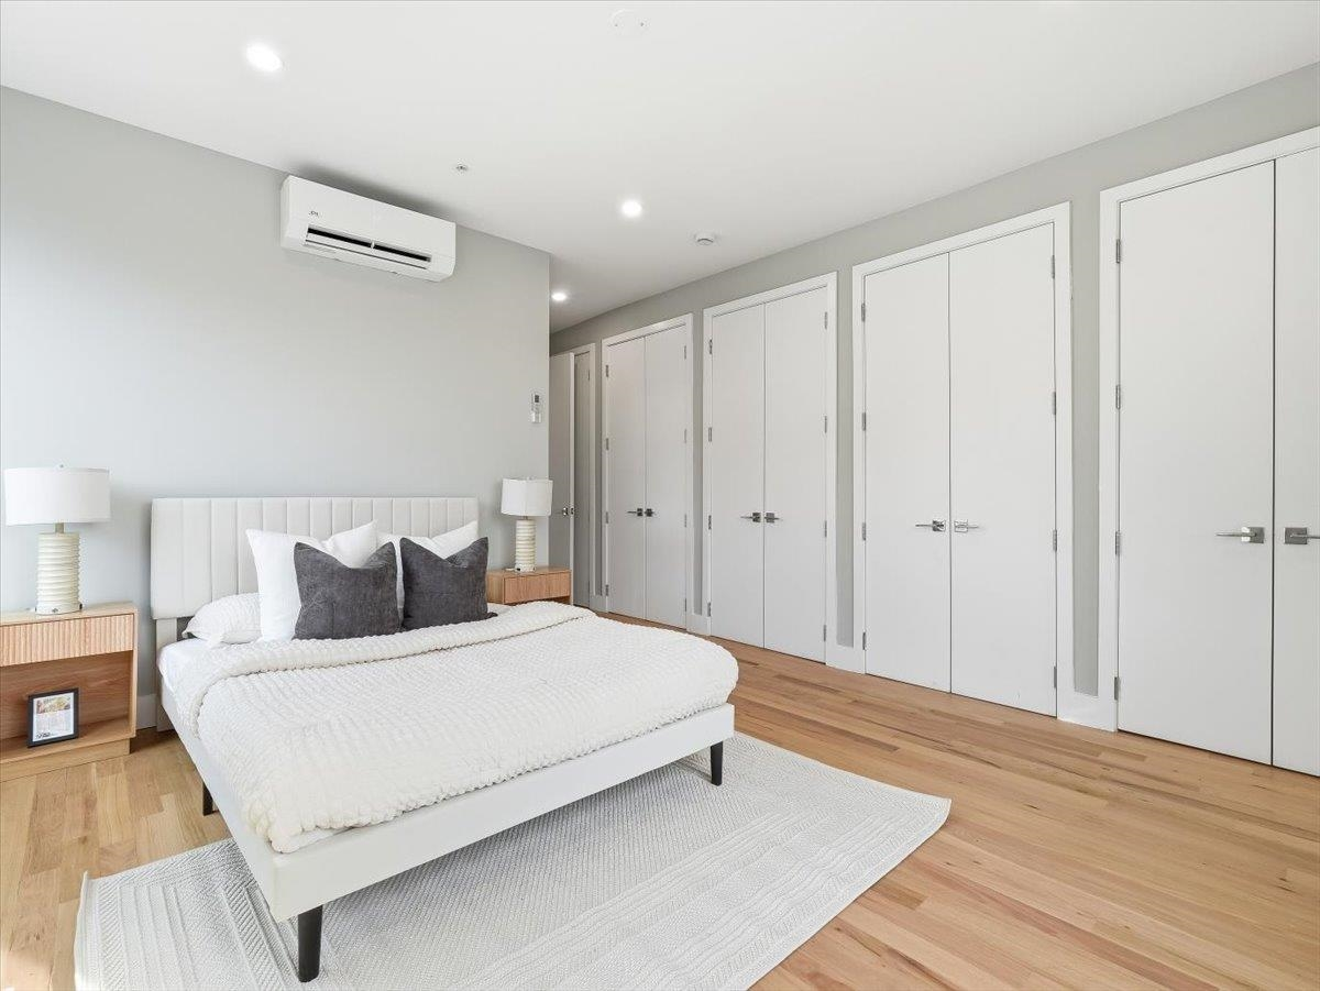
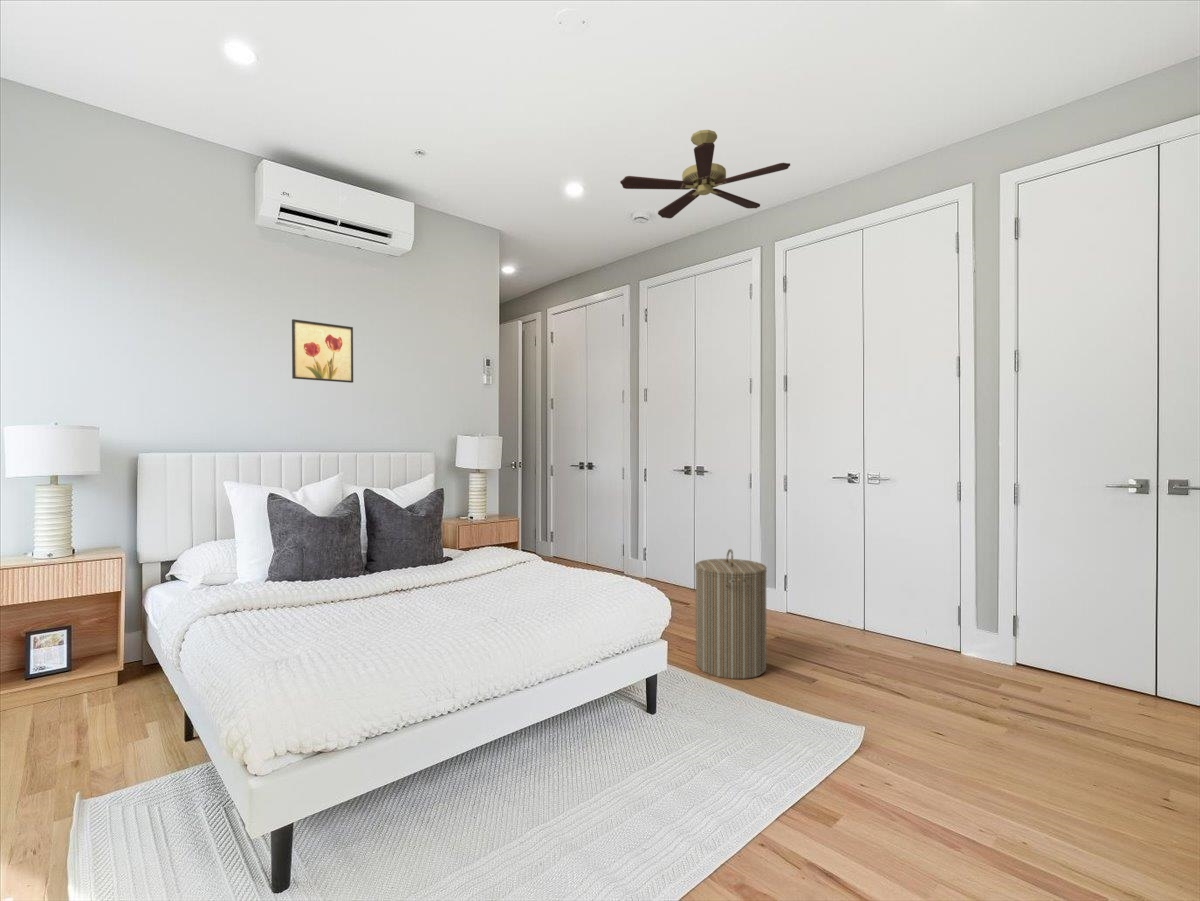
+ ceiling fan (702, 161)
+ wall art (323, 352)
+ laundry hamper (730, 607)
